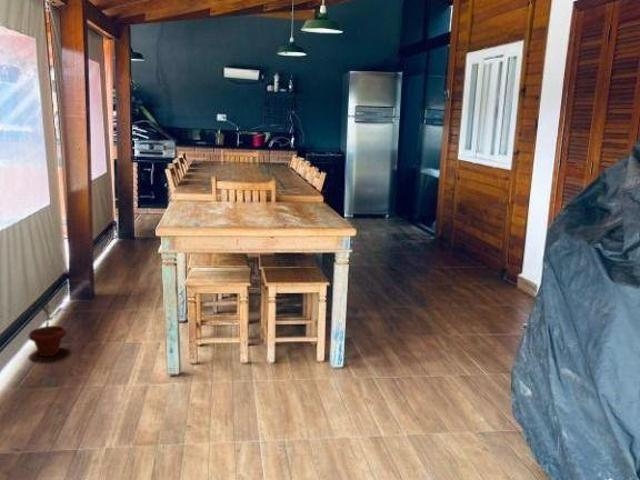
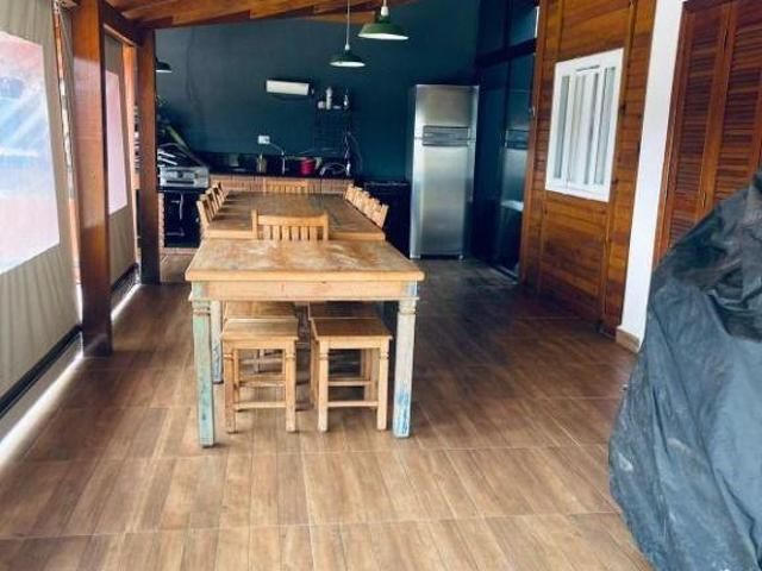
- potted plant (47, 327)
